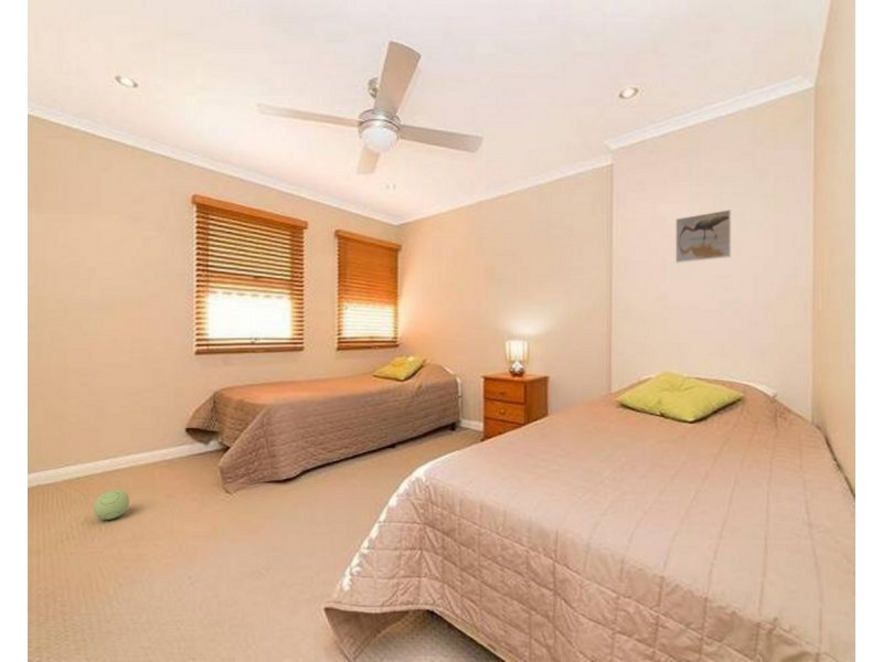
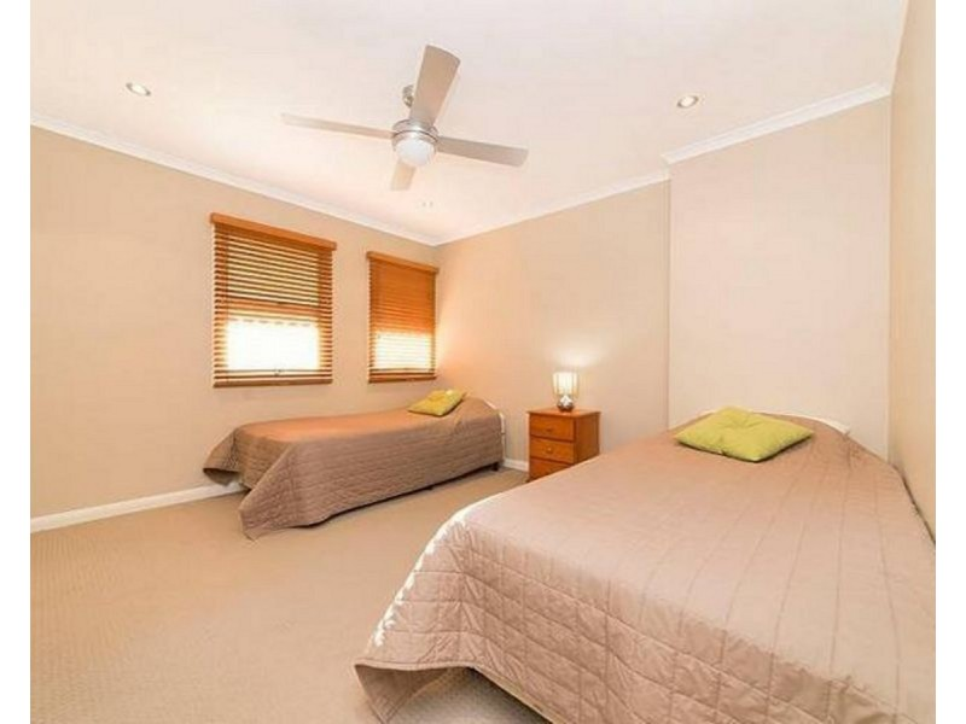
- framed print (702, 237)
- plush toy (111, 504)
